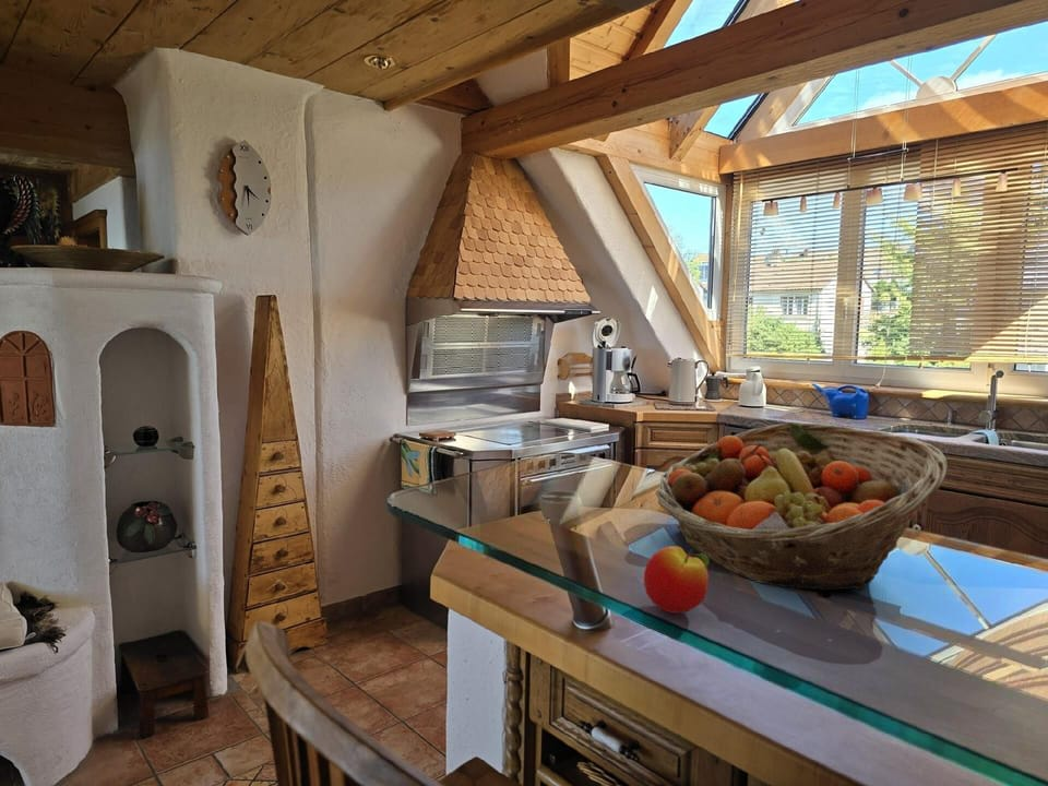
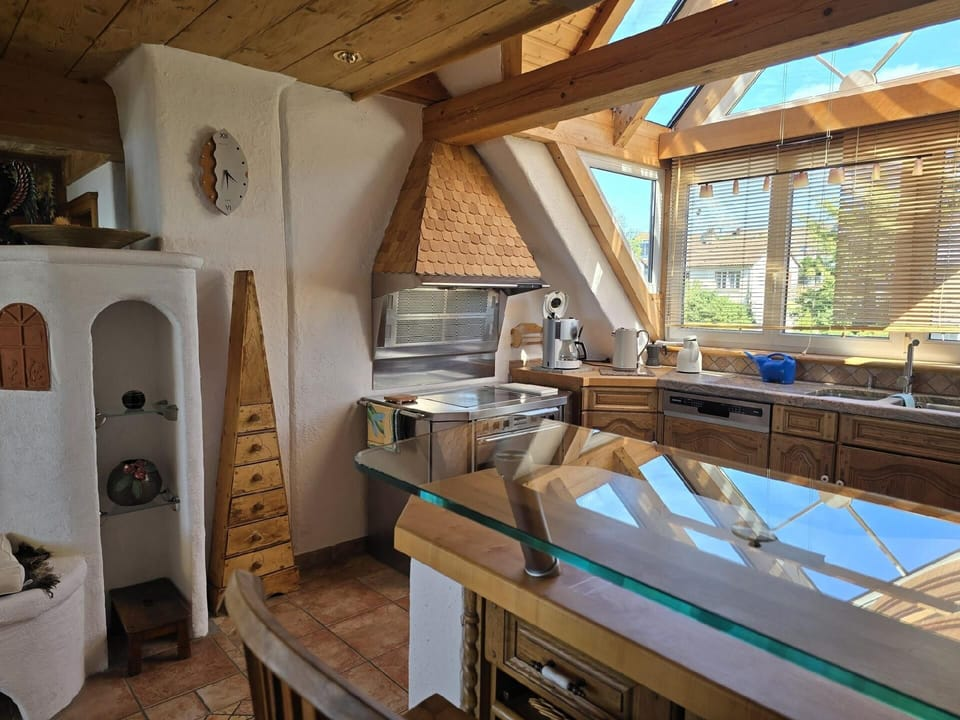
- fruit basket (786, 493)
- apple (677, 579)
